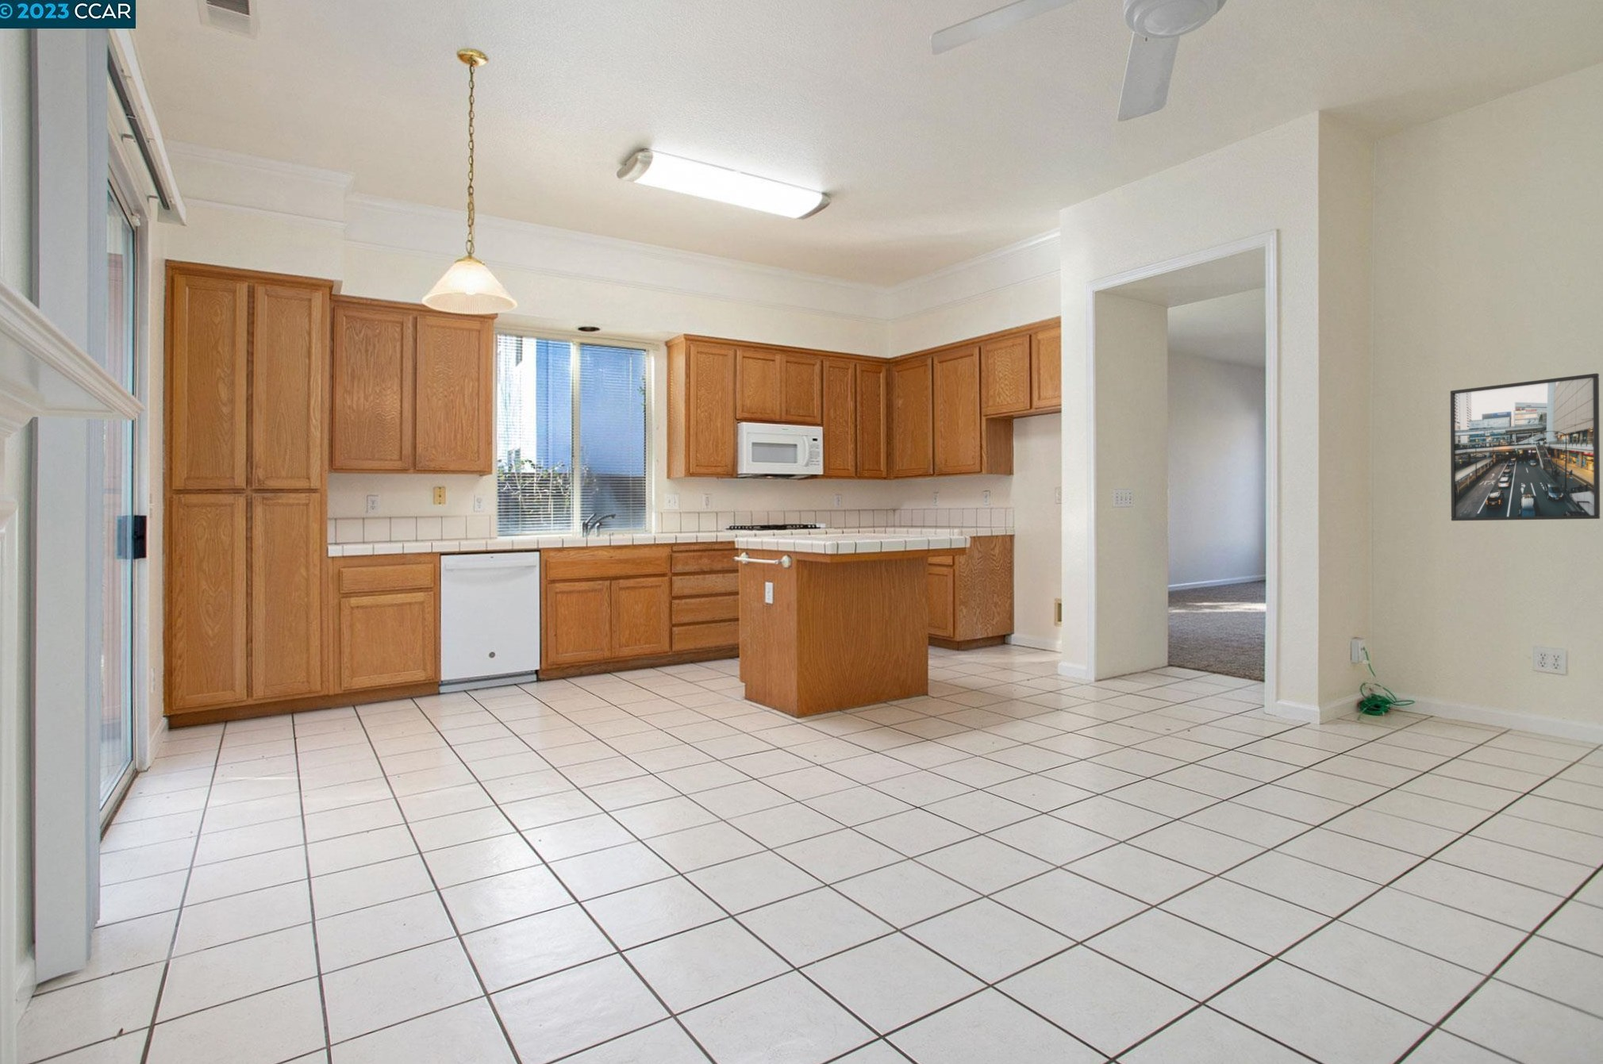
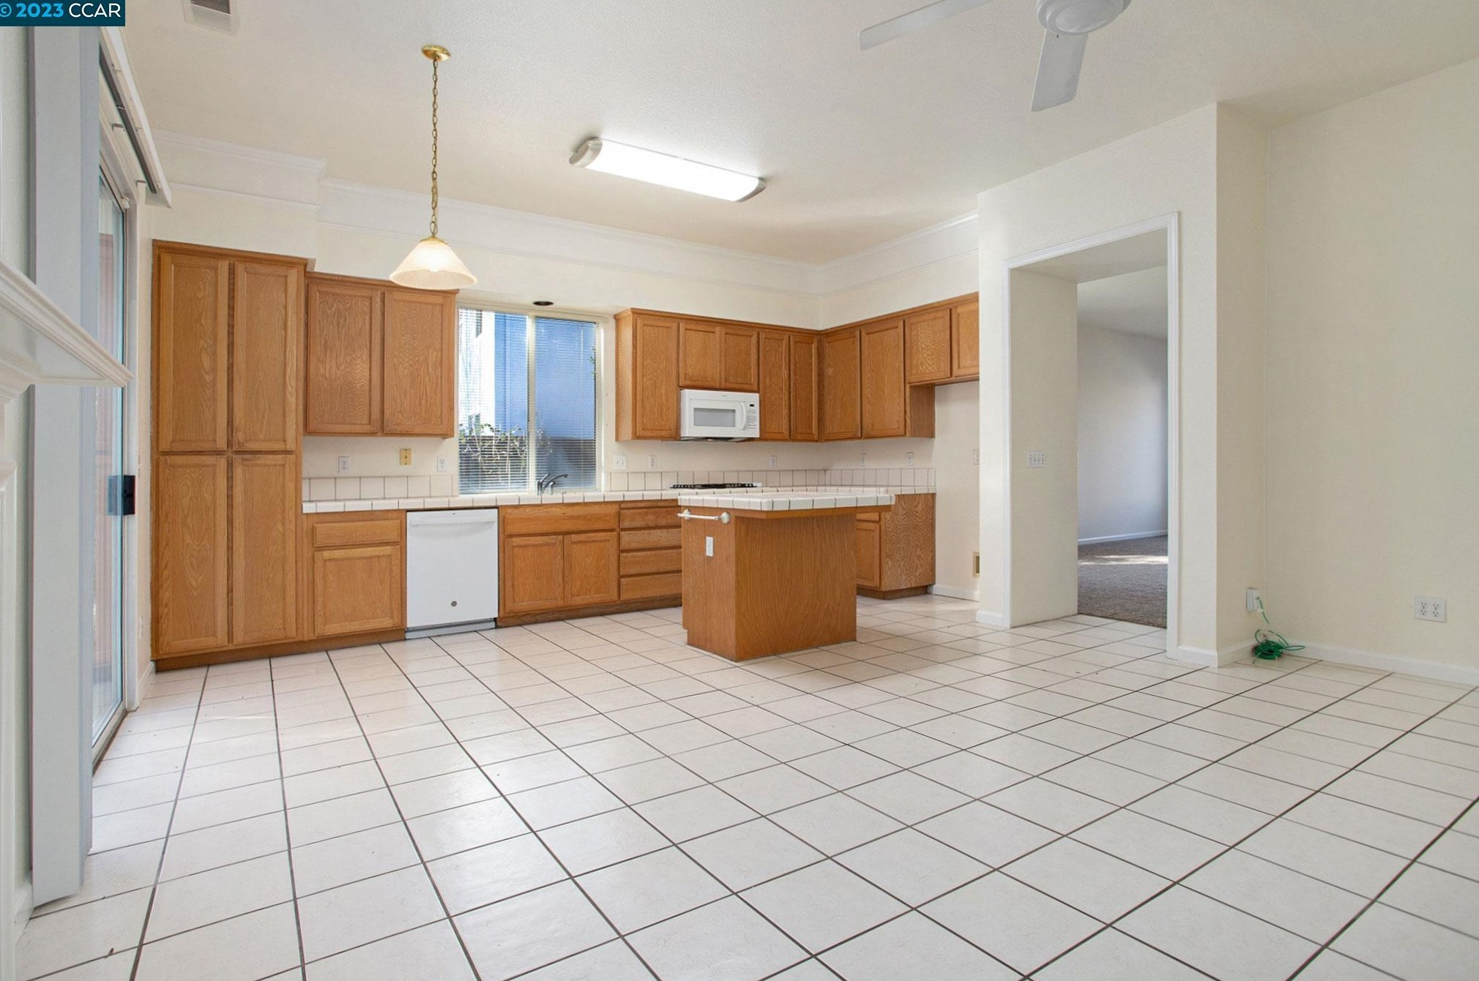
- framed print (1520, 451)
